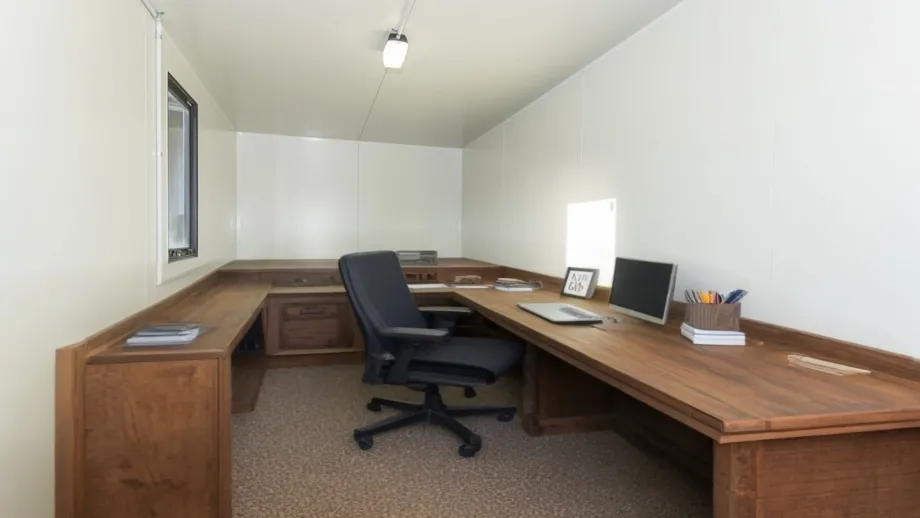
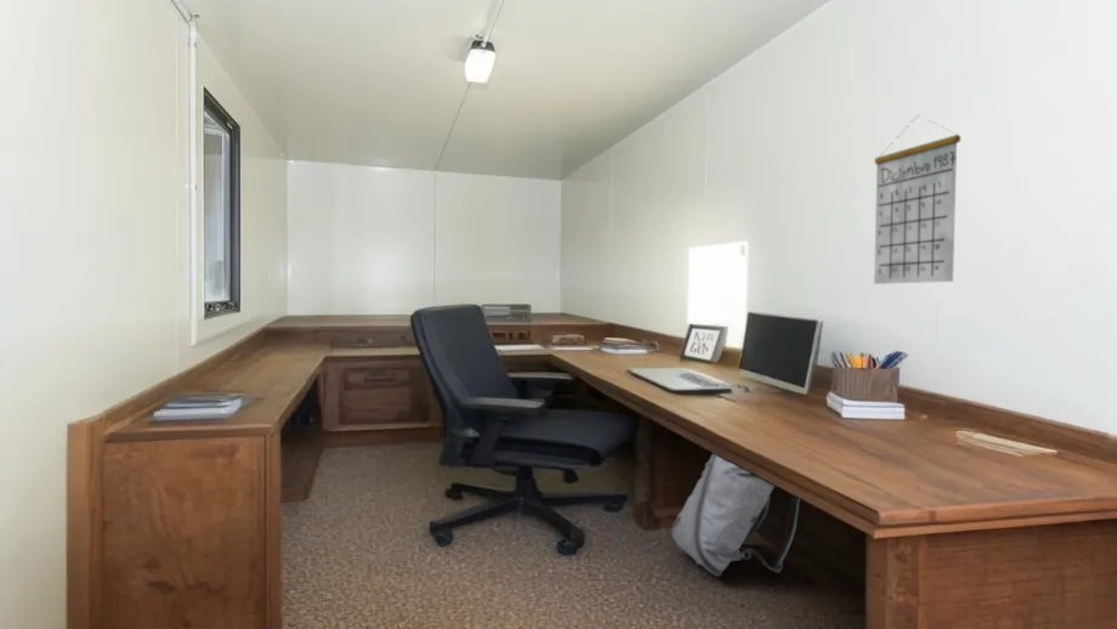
+ backpack (733, 506)
+ calendar (913, 198)
